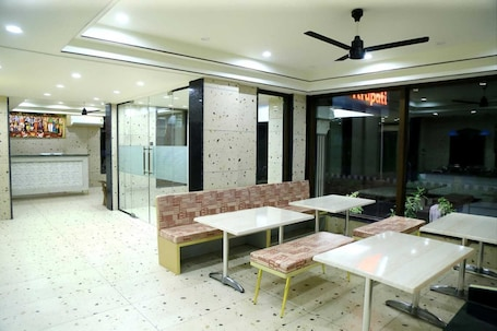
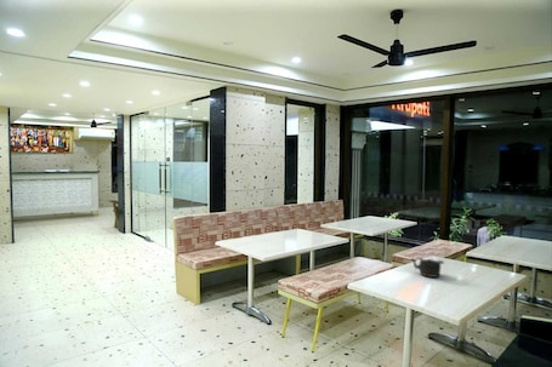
+ teapot (427, 266)
